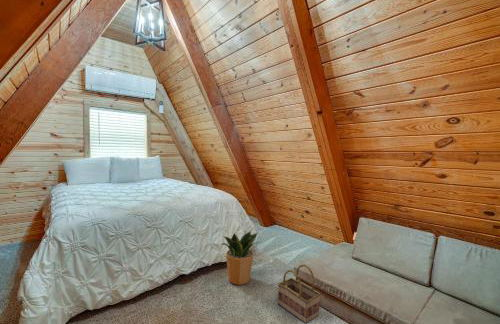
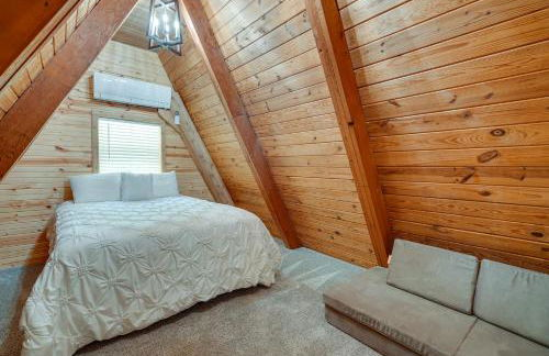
- basket (298, 289)
- potted plant (242, 257)
